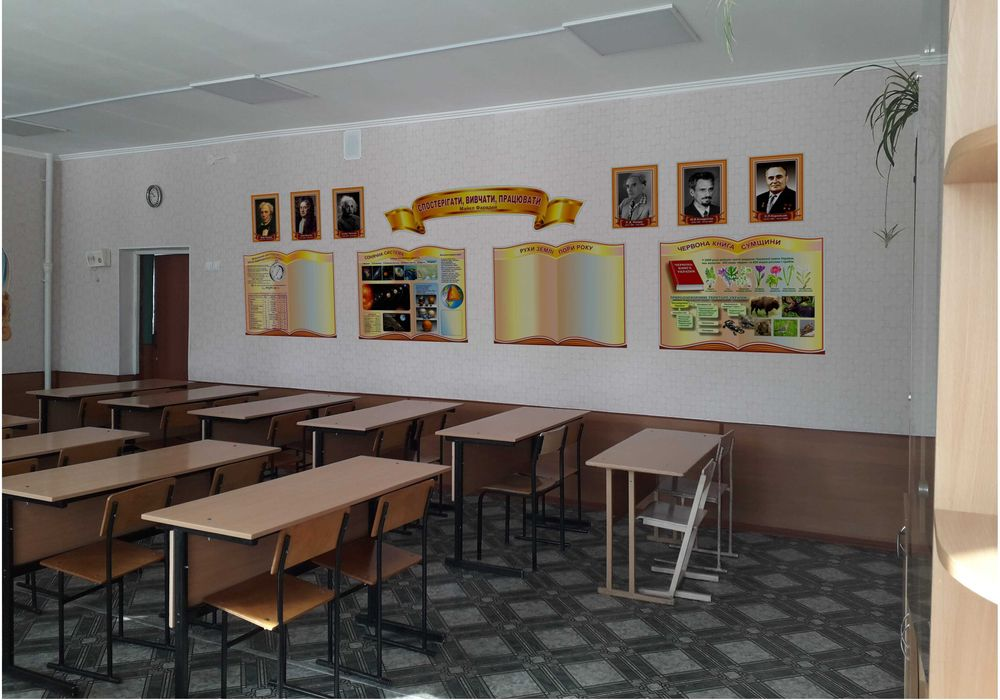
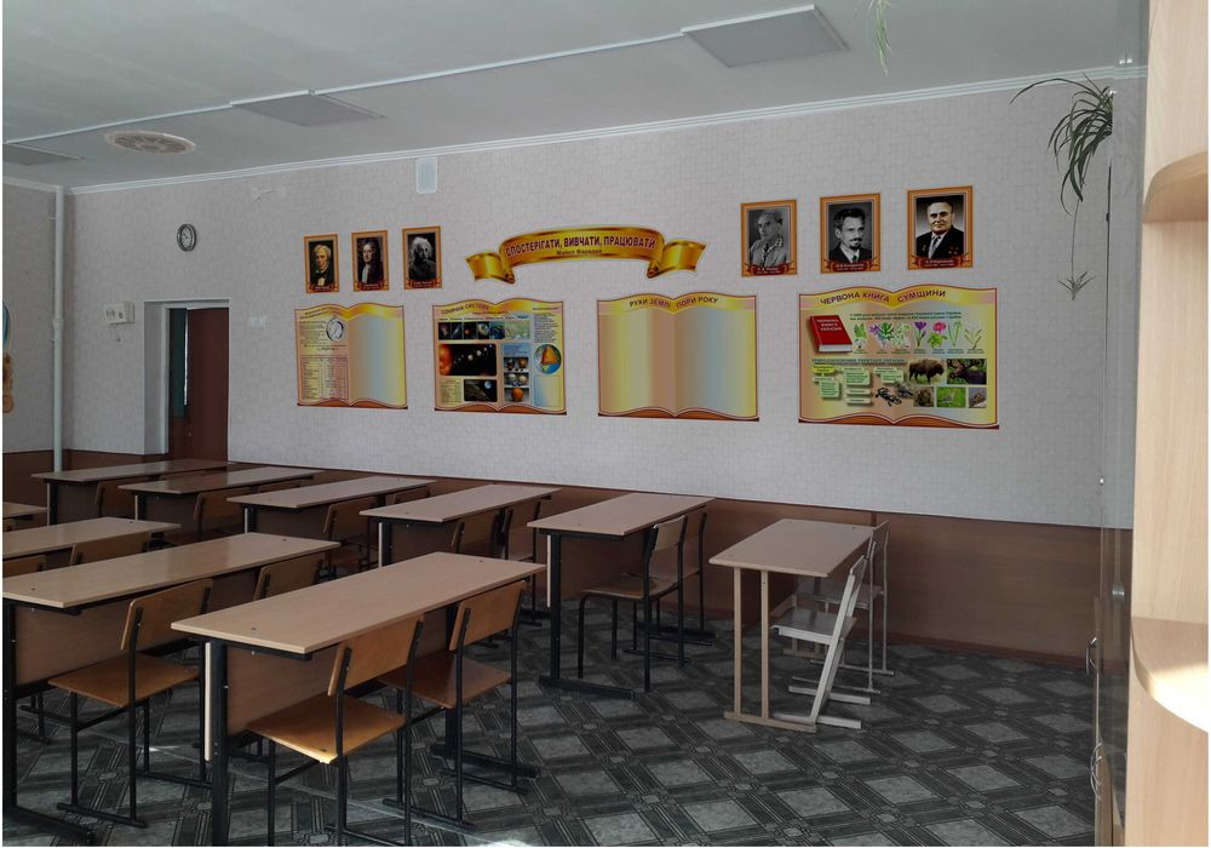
+ ceiling vent (150, 144)
